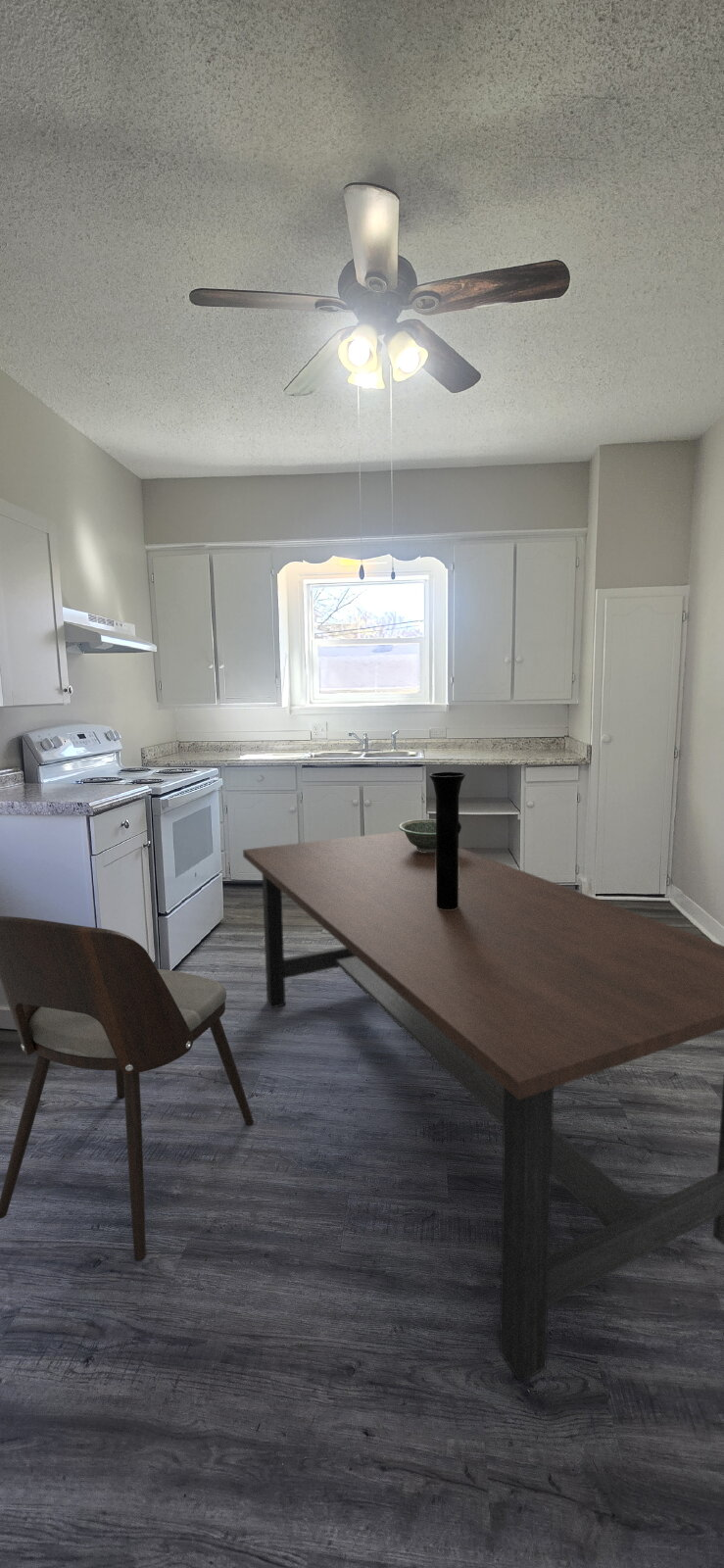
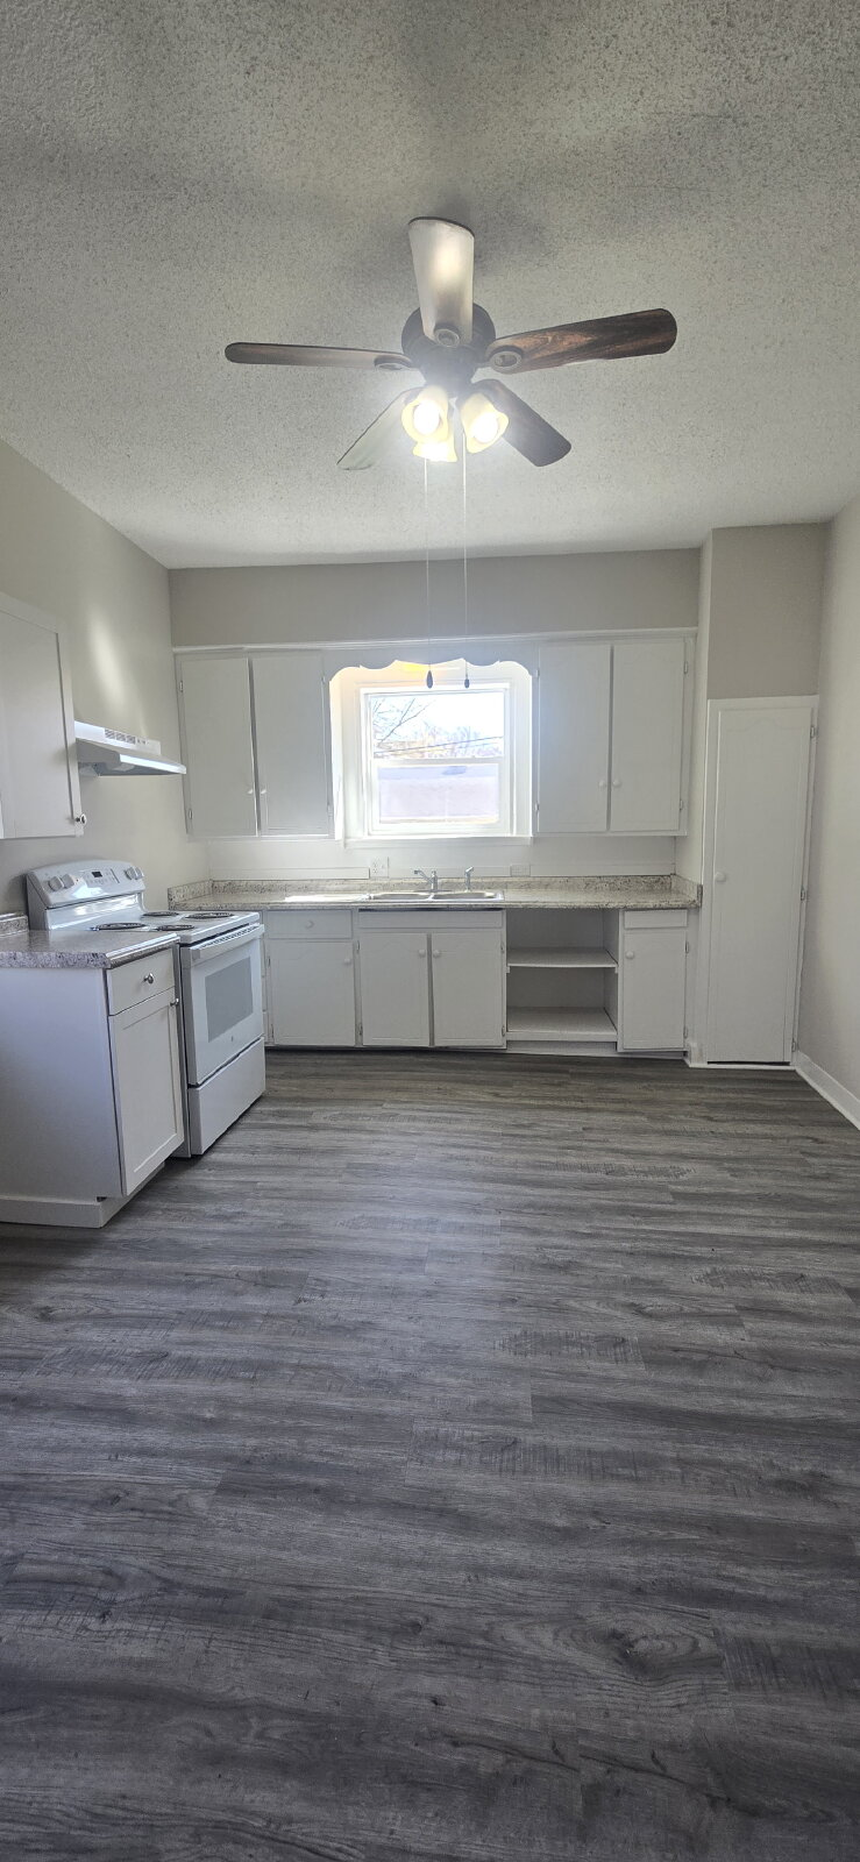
- dining chair (119, 1031)
- dining table (439, 993)
- vase (447, 840)
- bowl (429, 836)
